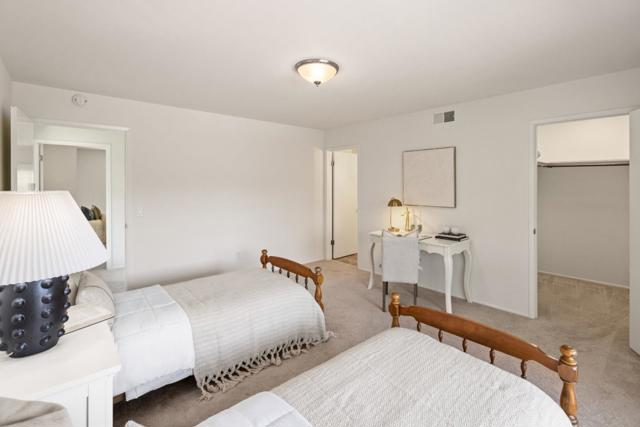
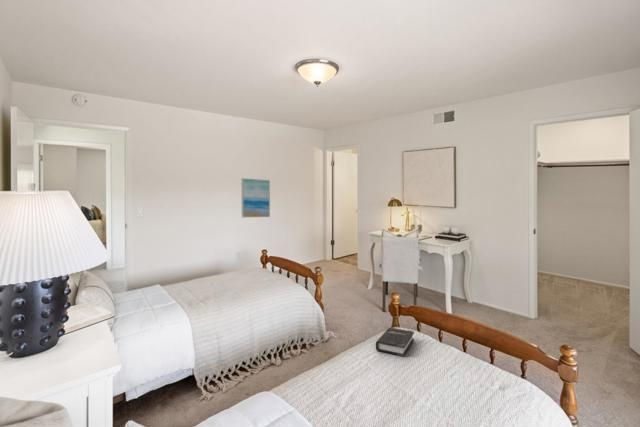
+ wall art (256, 198)
+ hardback book (395, 340)
